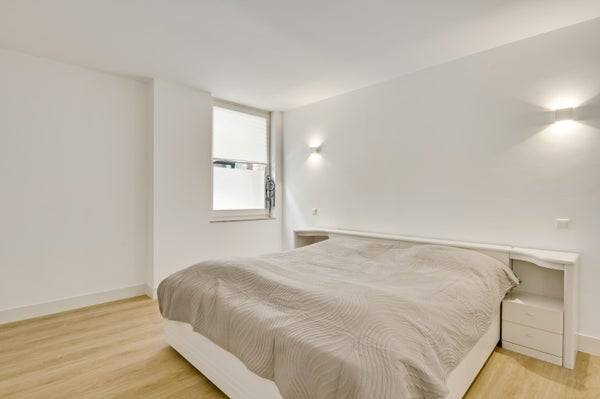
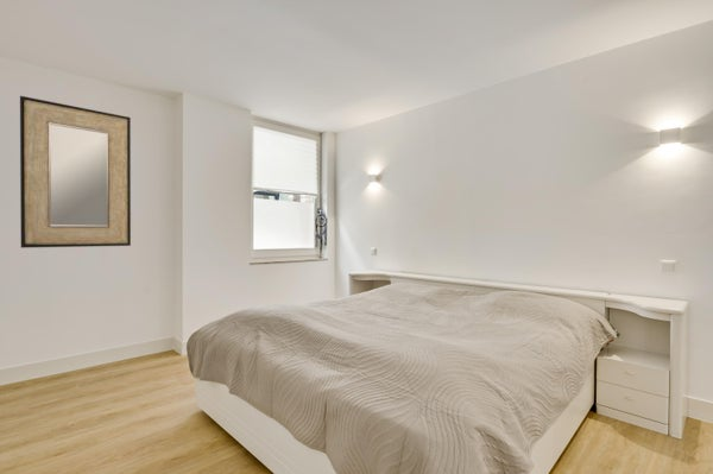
+ home mirror (80, 177)
